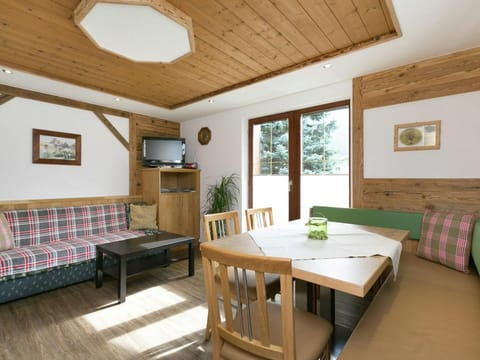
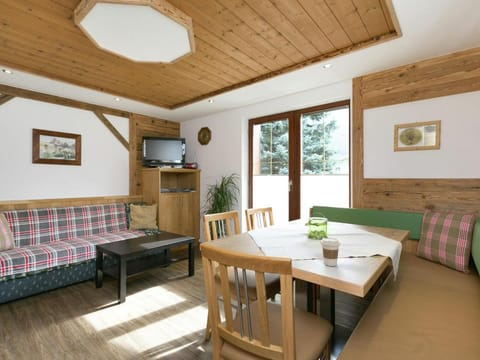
+ coffee cup (330, 251)
